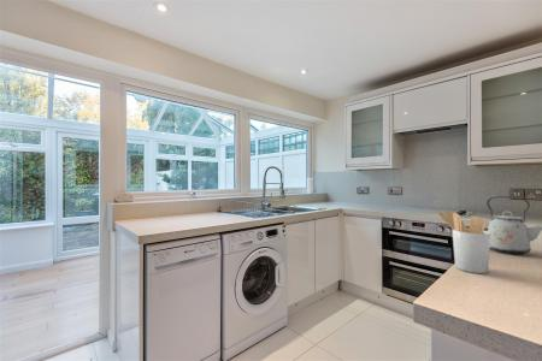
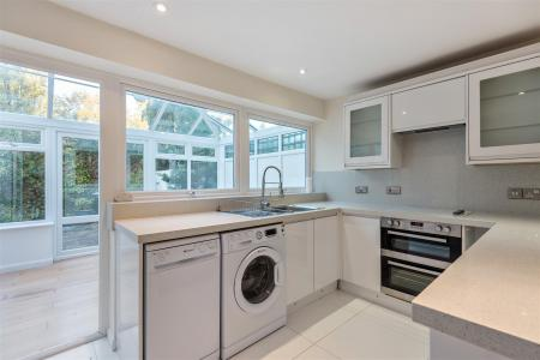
- kettle (516, 224)
- utensil holder (463, 238)
